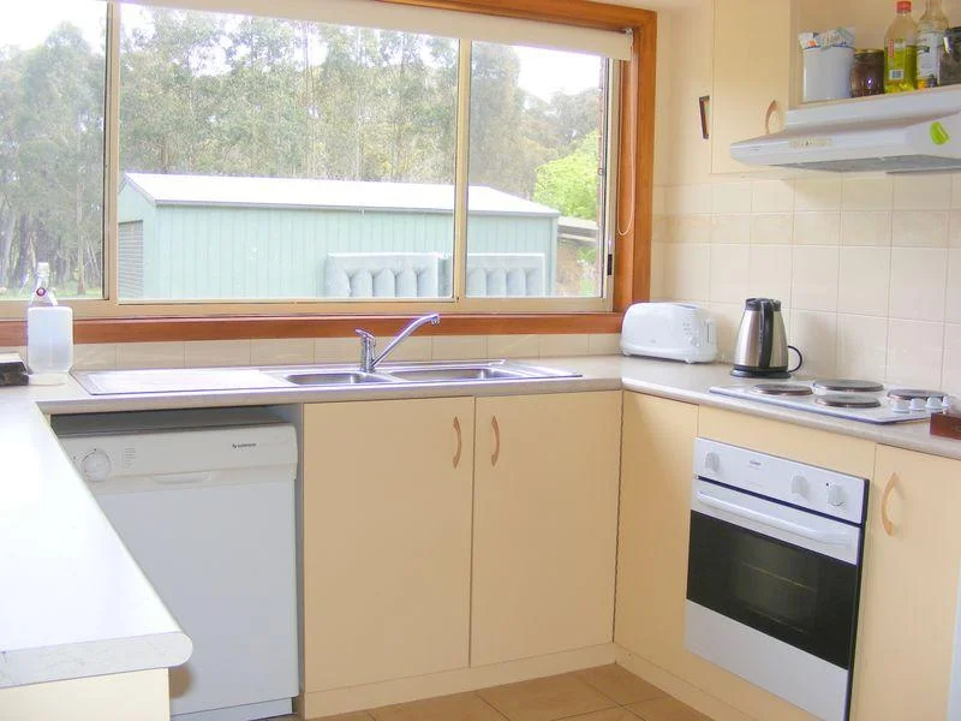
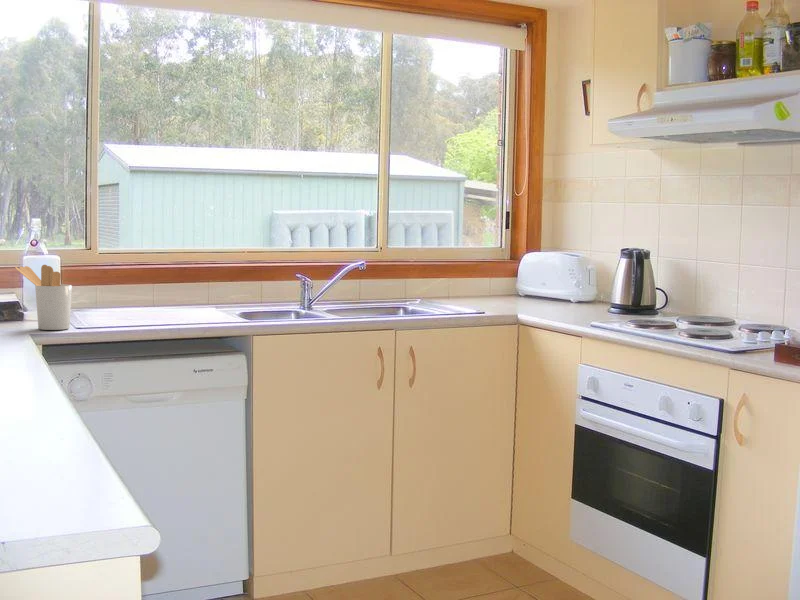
+ utensil holder (44, 296)
